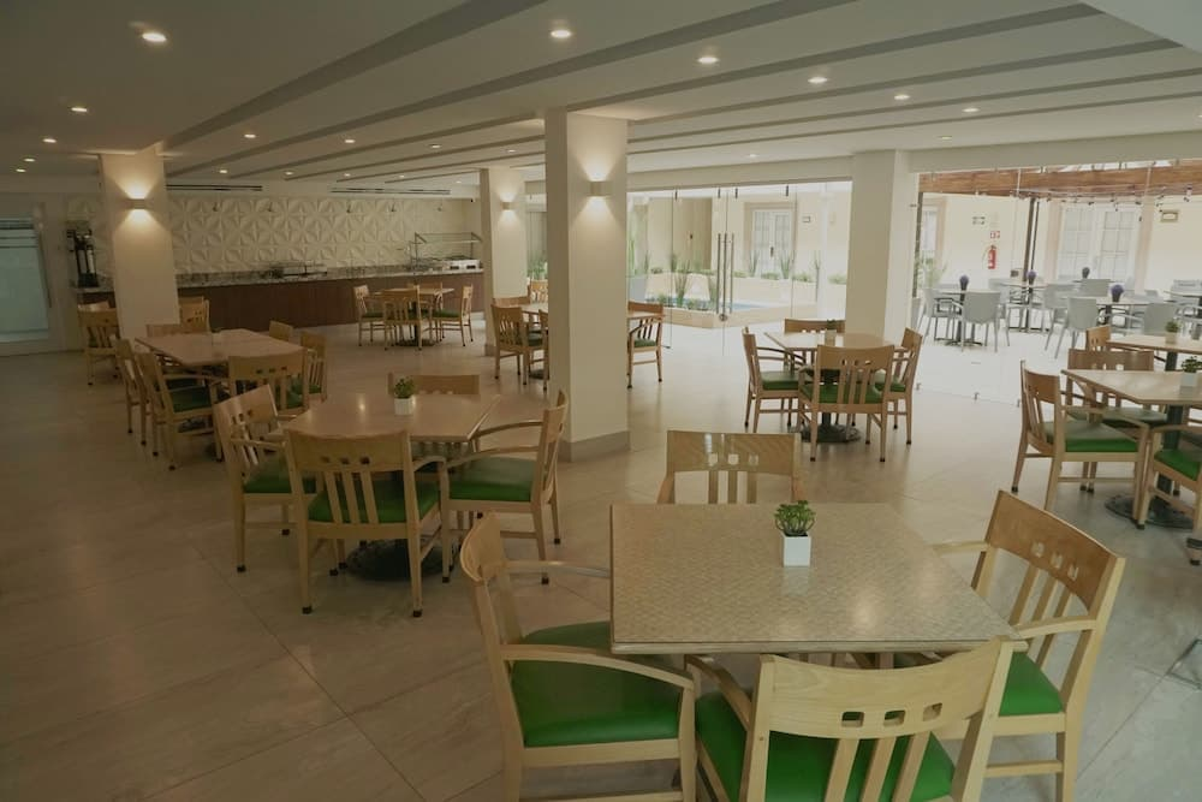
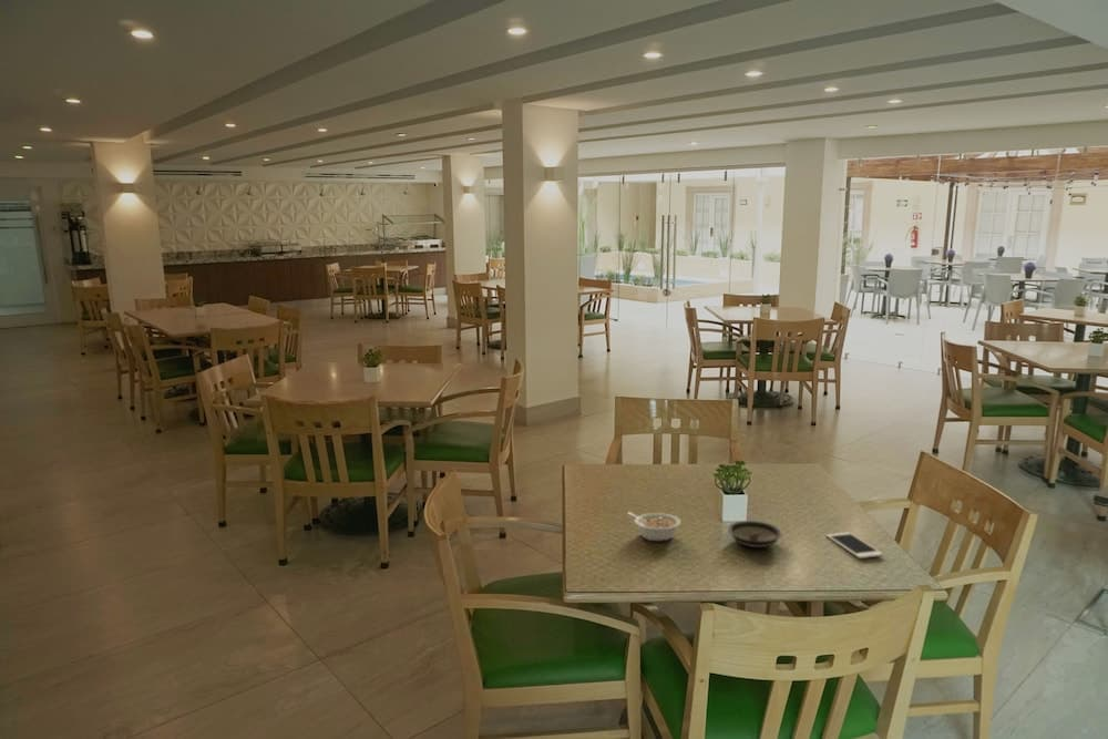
+ legume (655, 526)
+ saucer (753, 536)
+ cell phone (853, 544)
